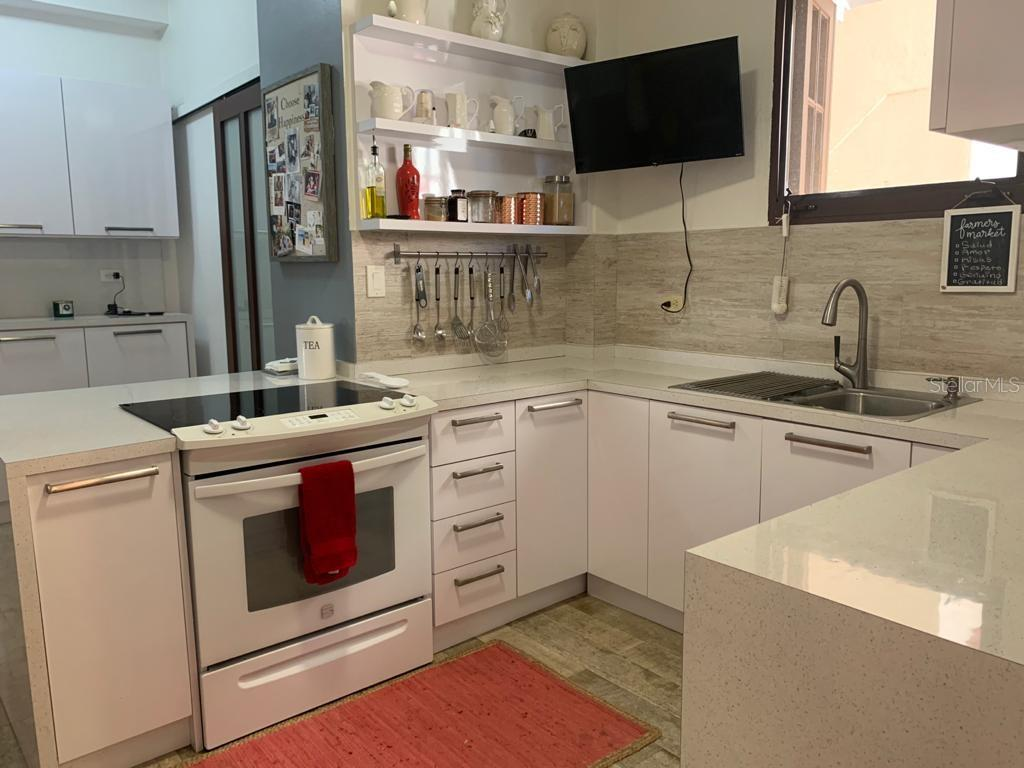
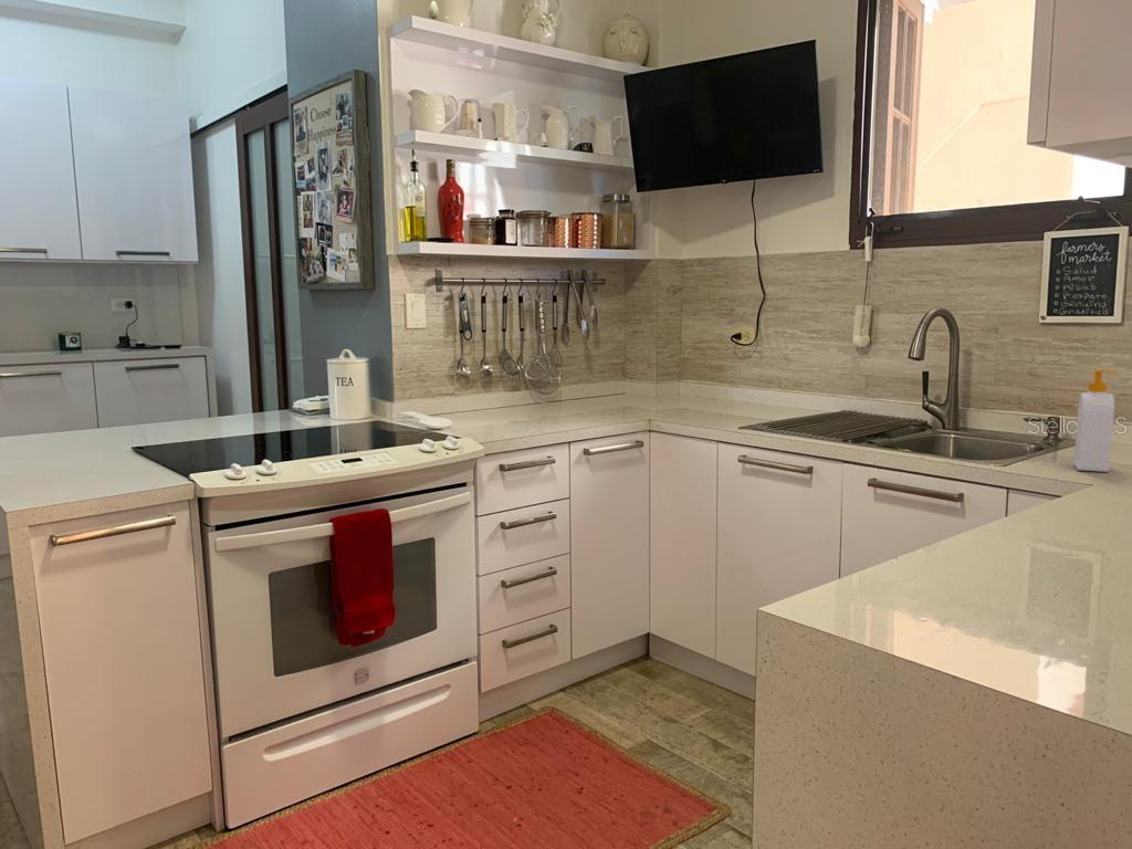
+ soap bottle (1097, 419)
